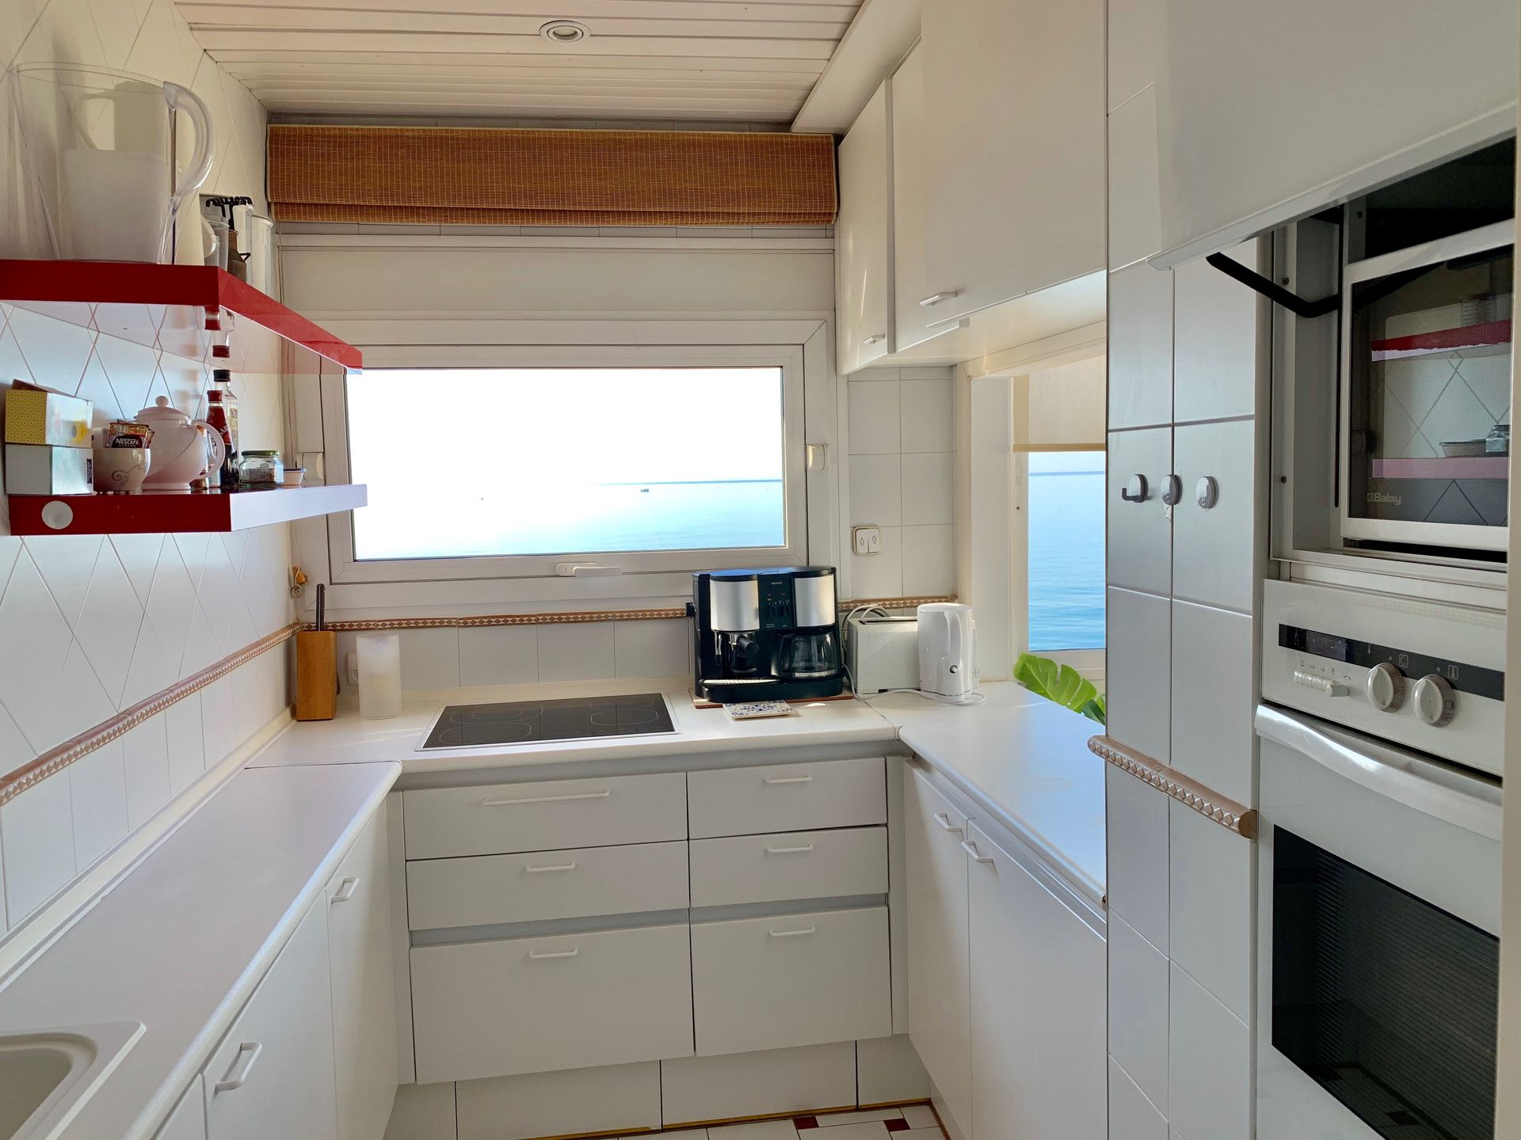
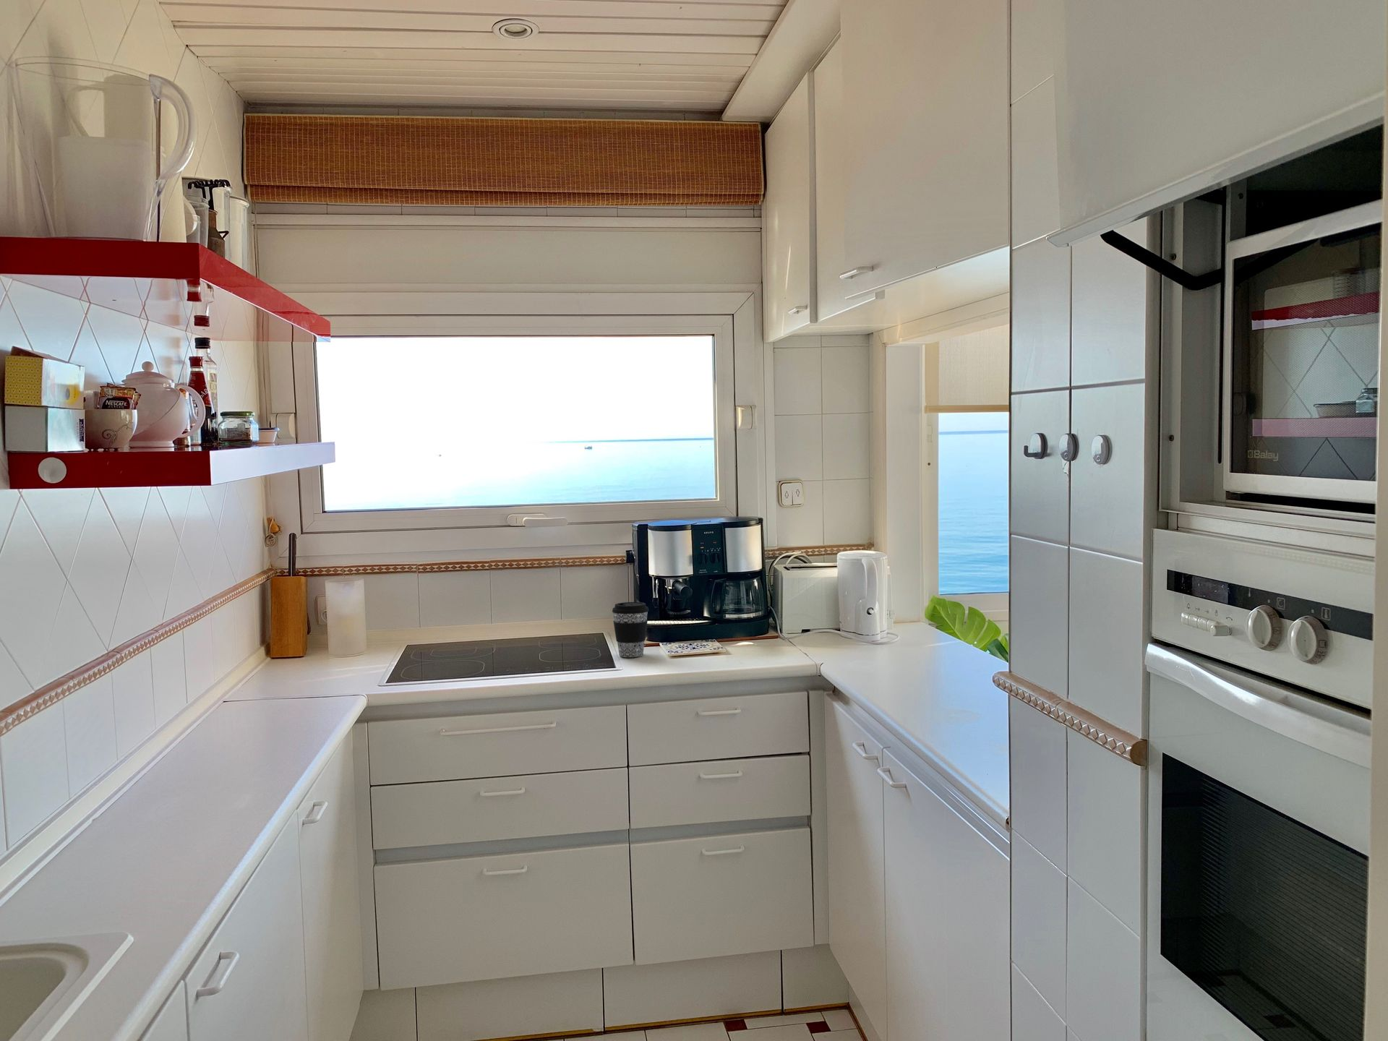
+ coffee cup (631, 629)
